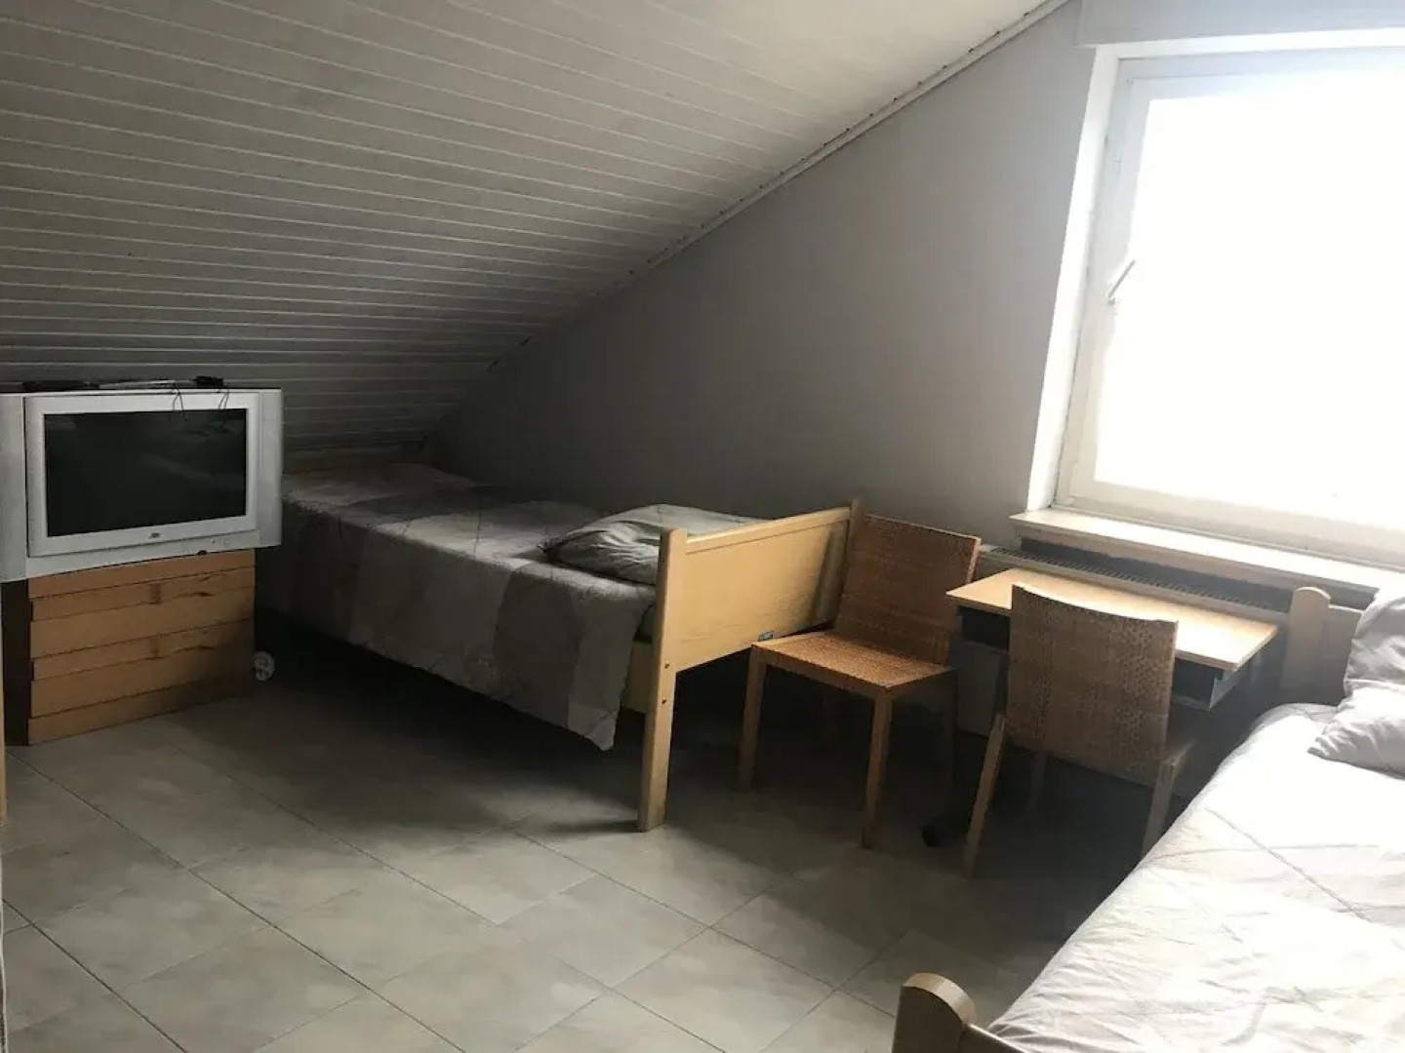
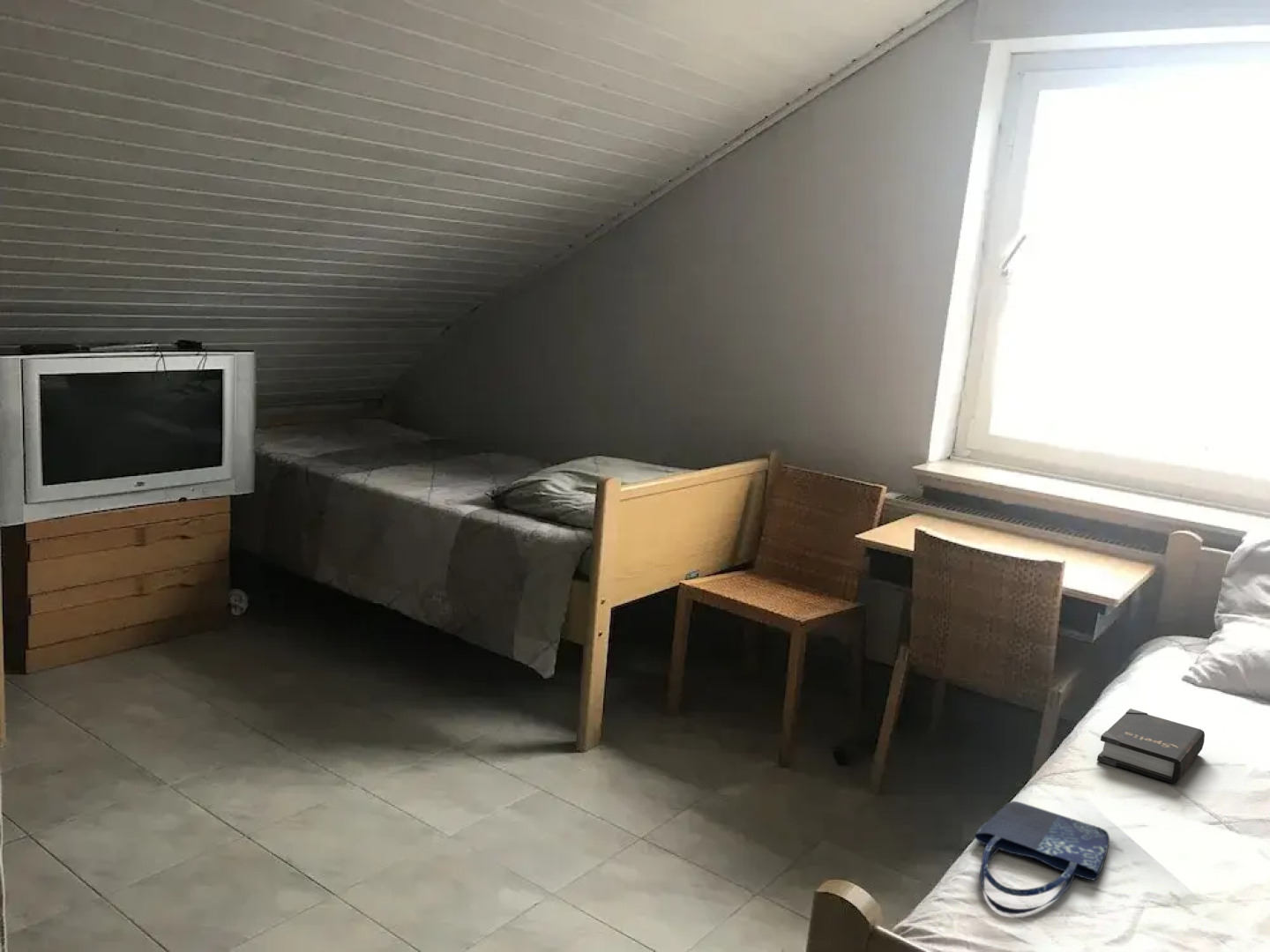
+ shopping bag (1035, 852)
+ hardback book (1152, 745)
